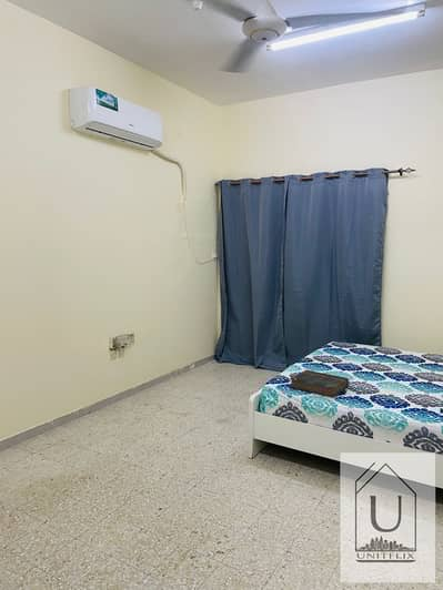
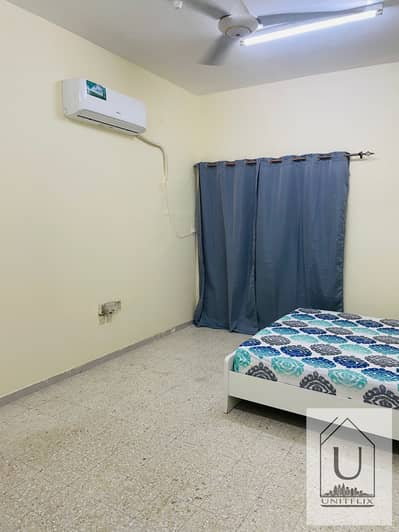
- book (319, 382)
